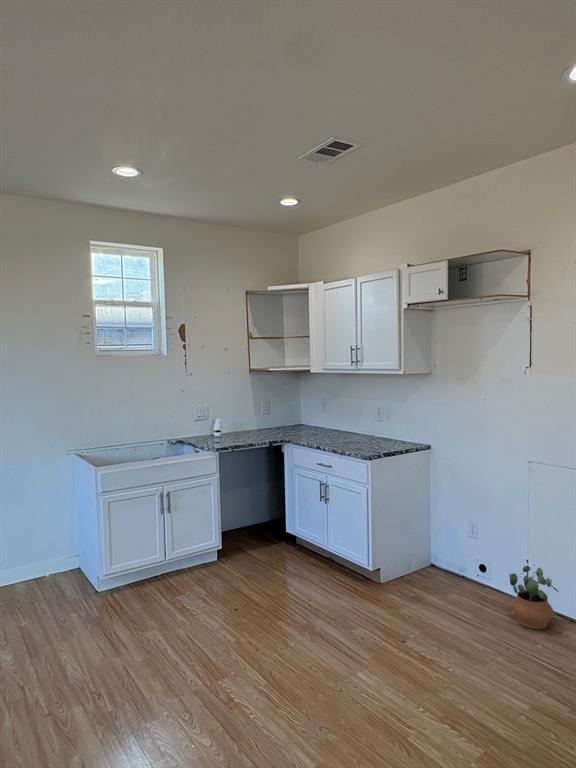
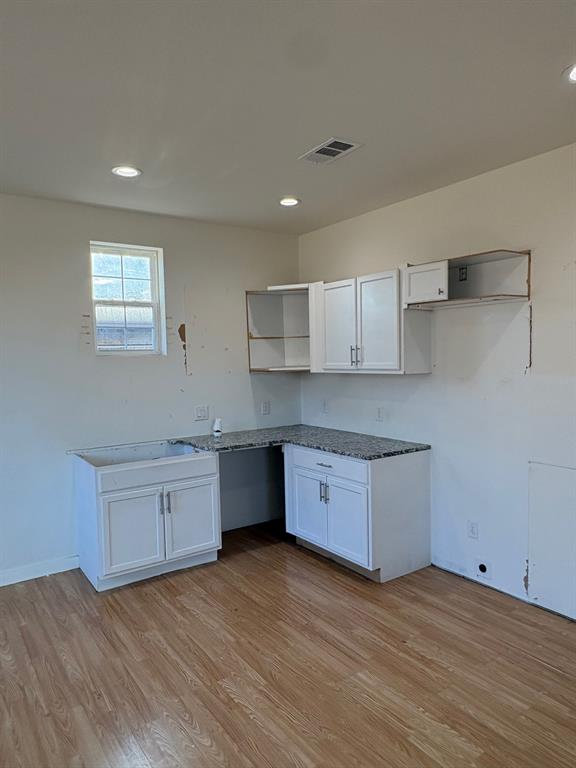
- potted plant (534, 594)
